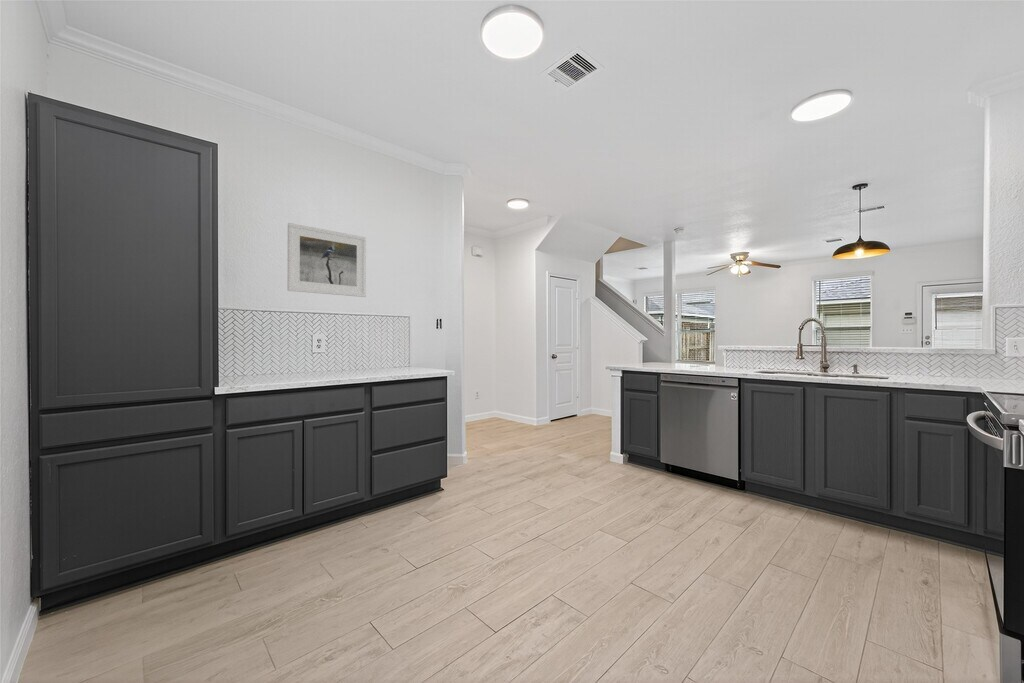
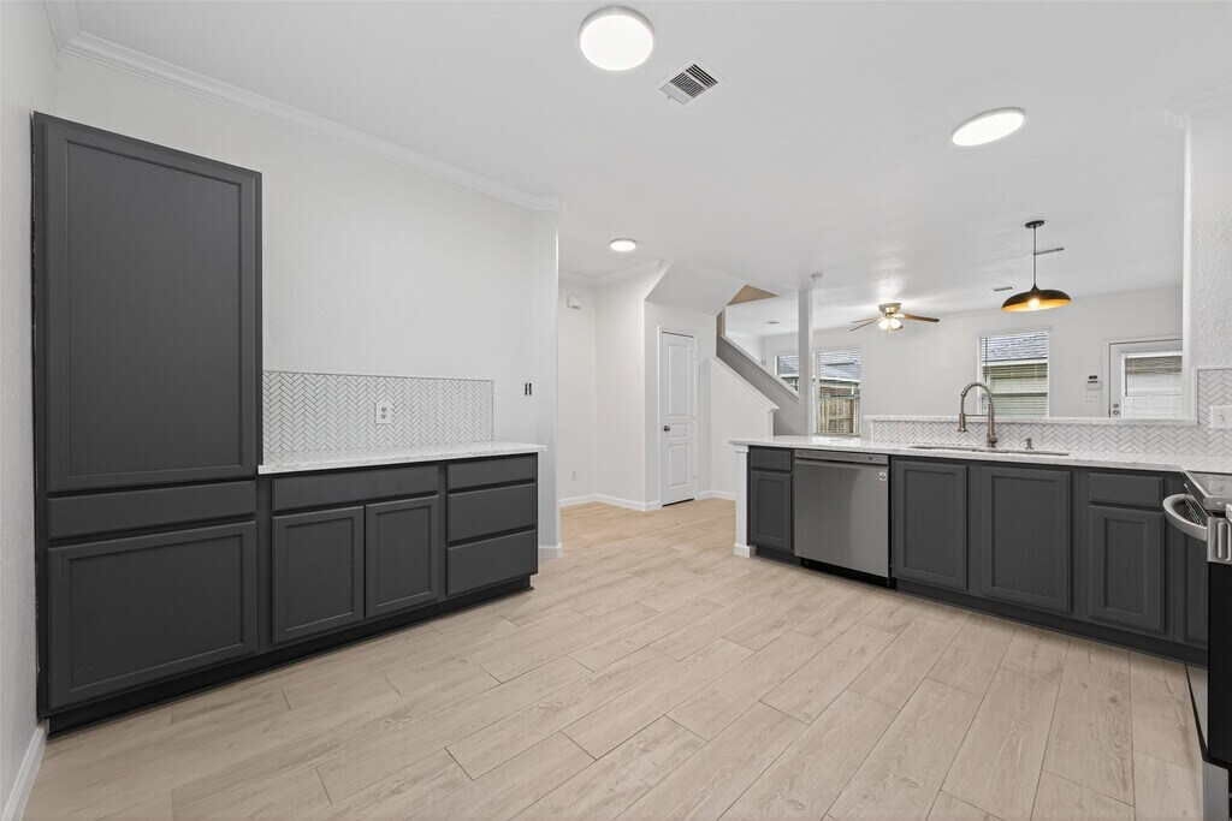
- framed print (329, 262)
